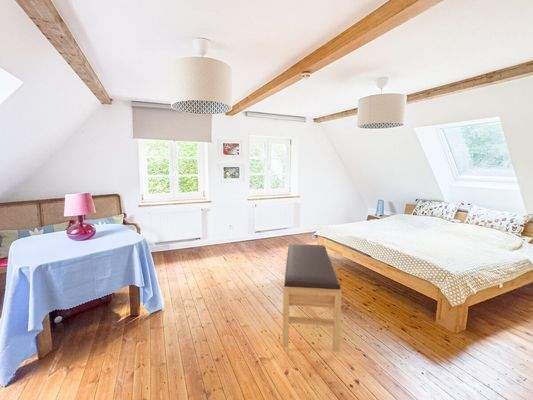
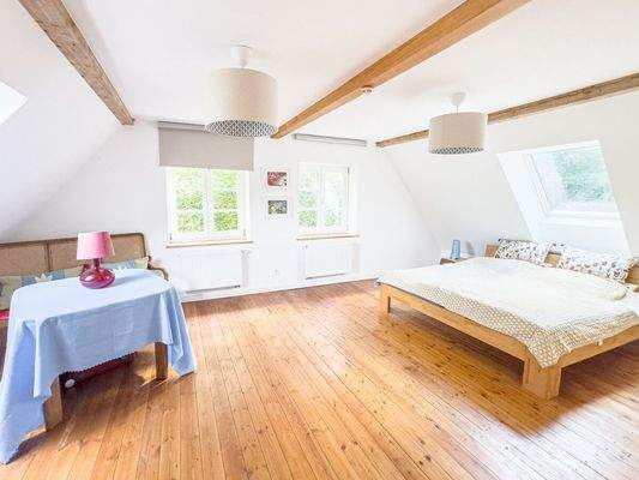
- bench (308, 284)
